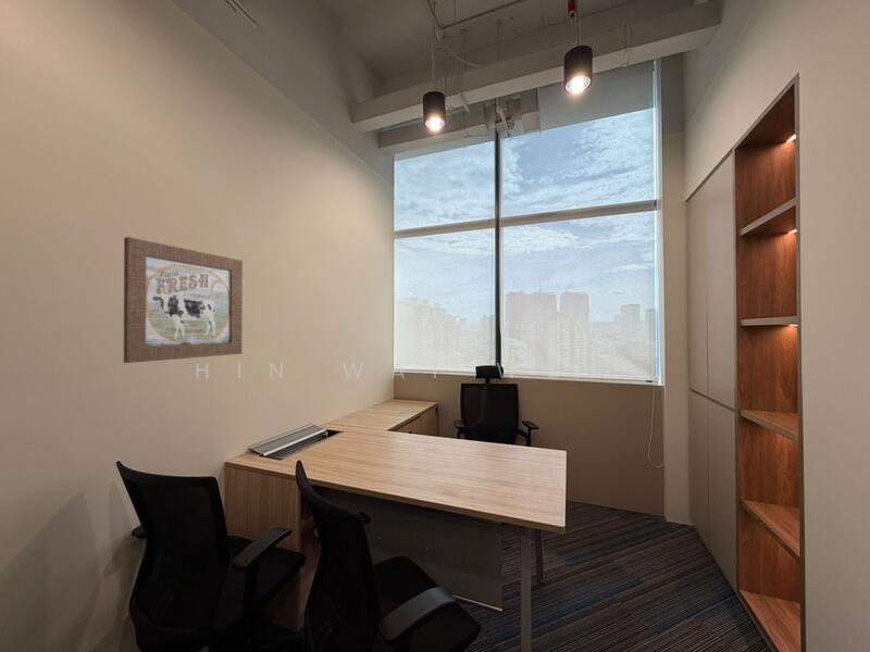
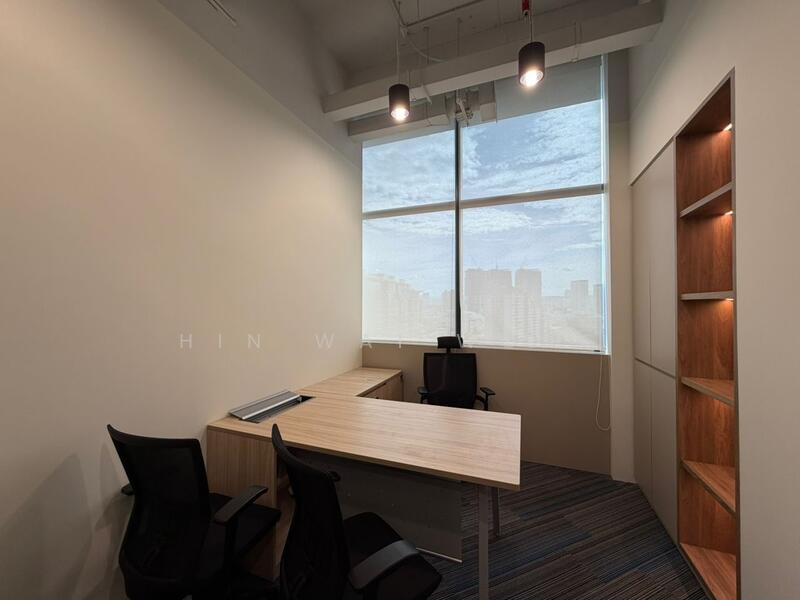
- wall art (191, 303)
